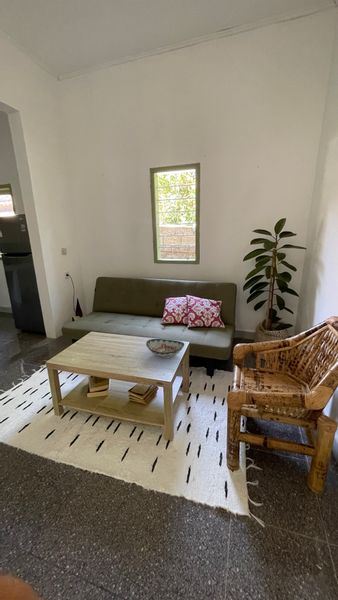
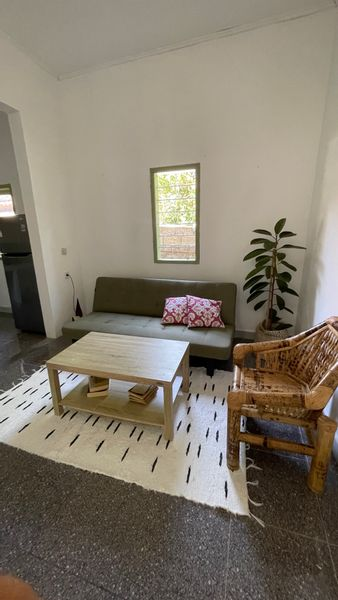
- decorative bowl (165, 349)
